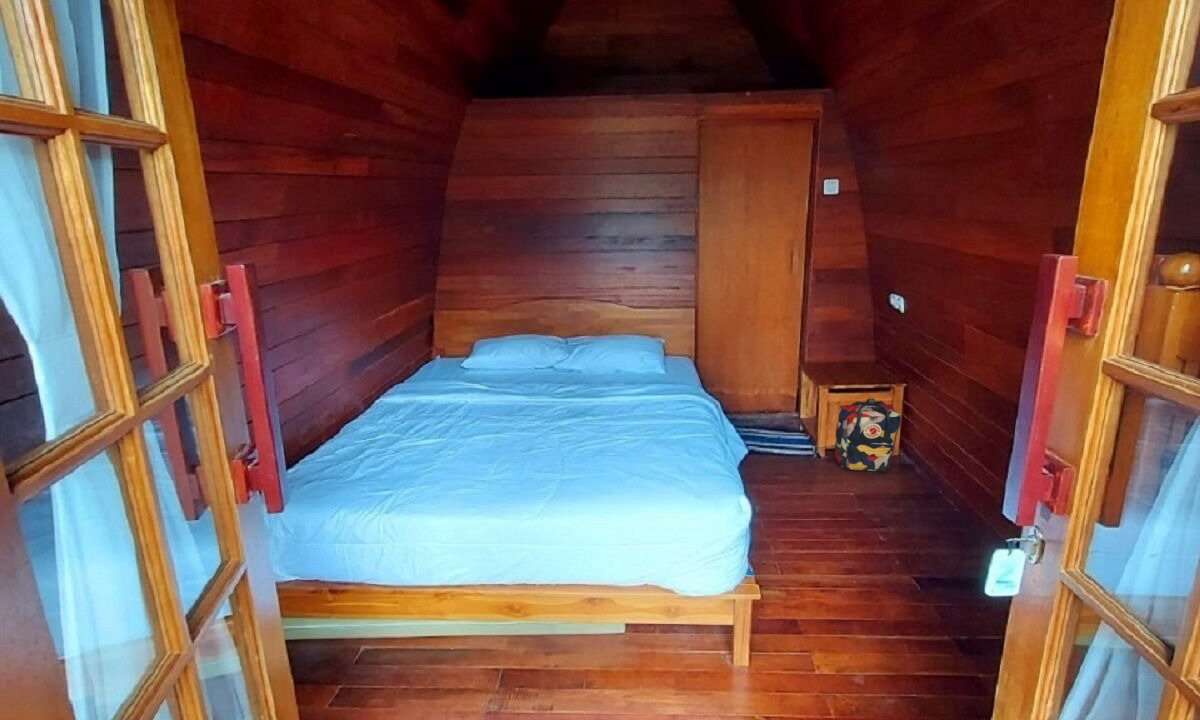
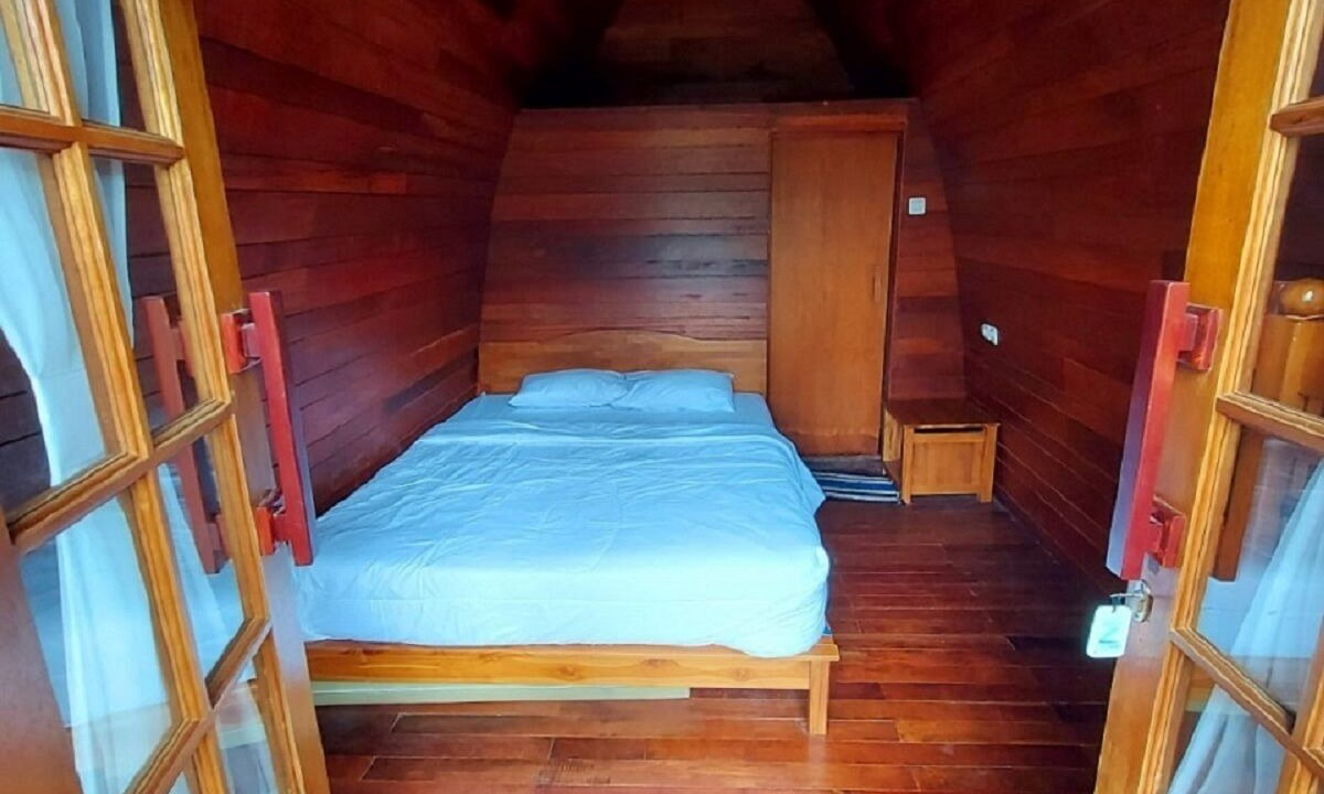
- backpack (865, 431)
